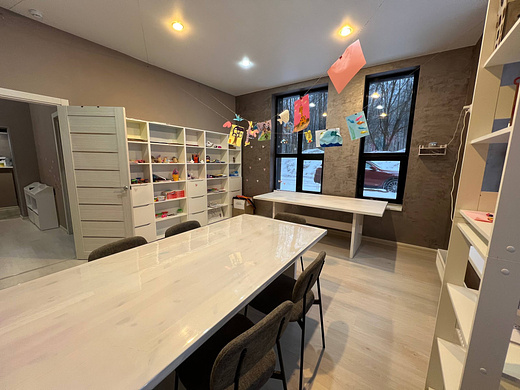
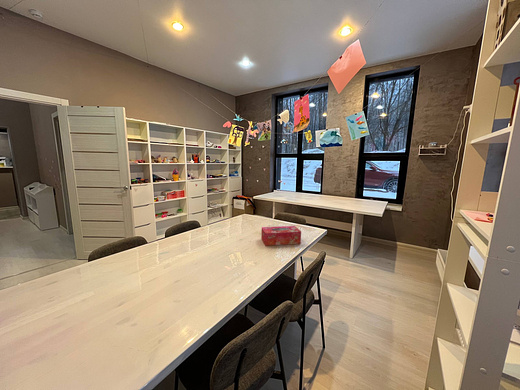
+ tissue box (280, 235)
